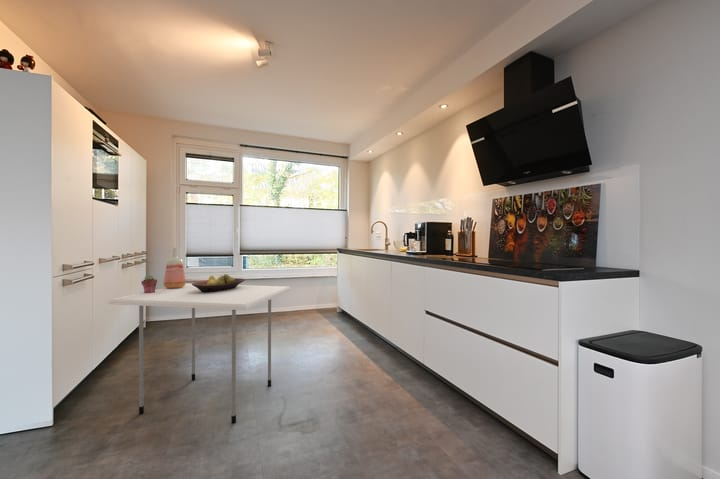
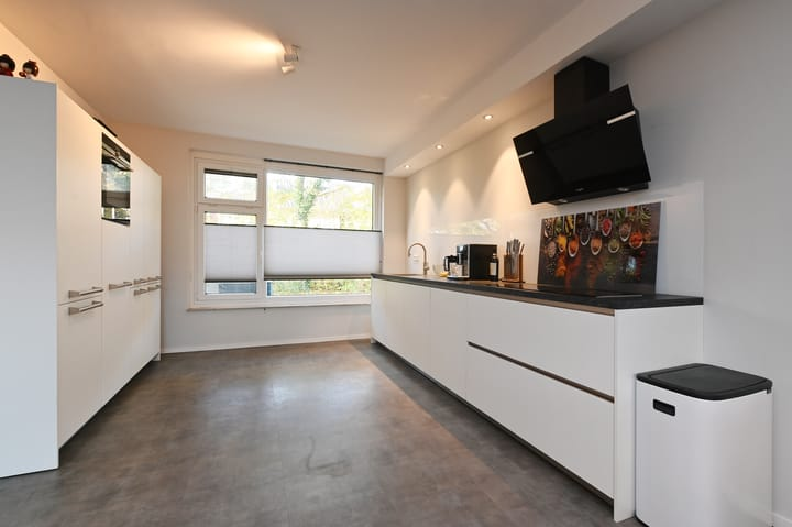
- potted succulent (149, 283)
- vase (174, 267)
- fruit bowl (219, 282)
- dining table (194, 344)
